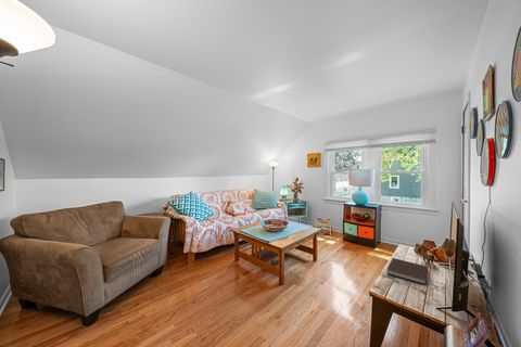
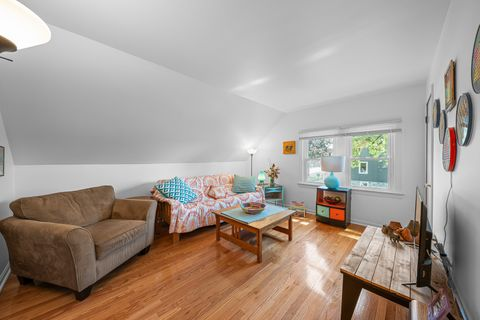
- notebook (407, 269)
